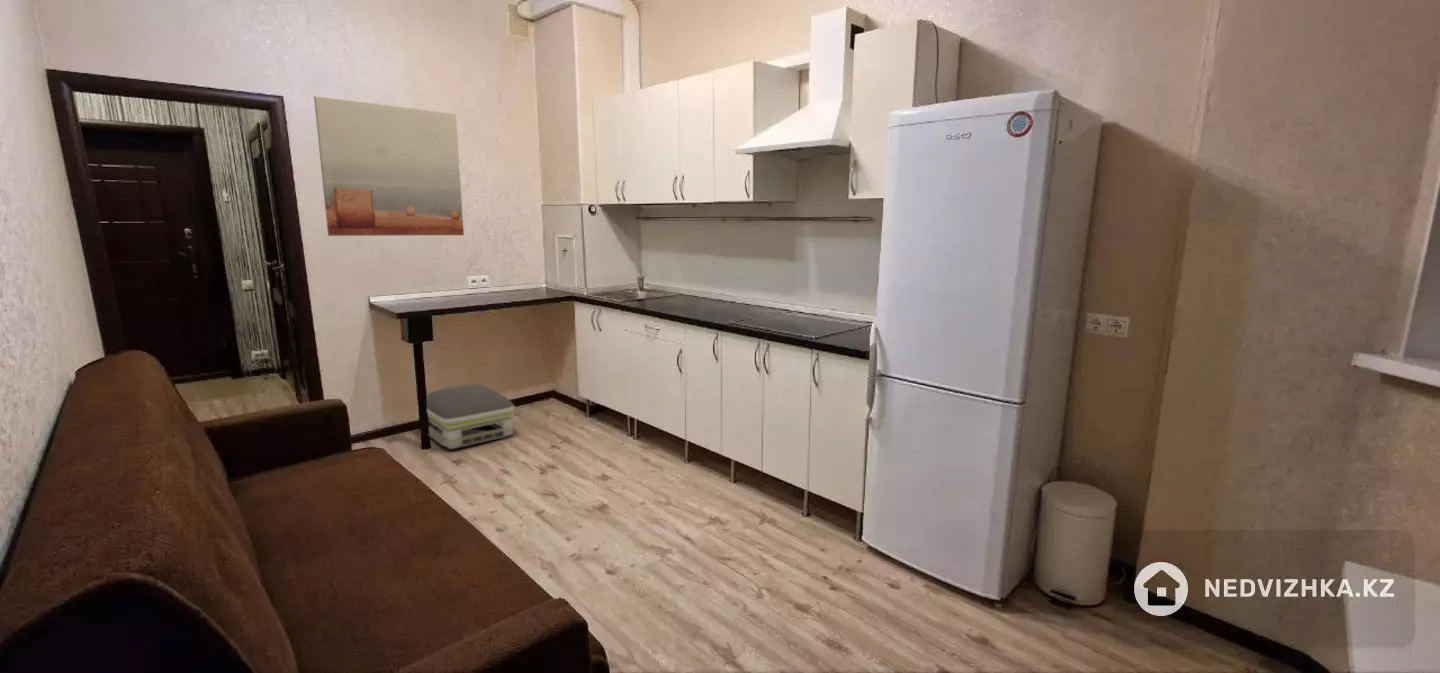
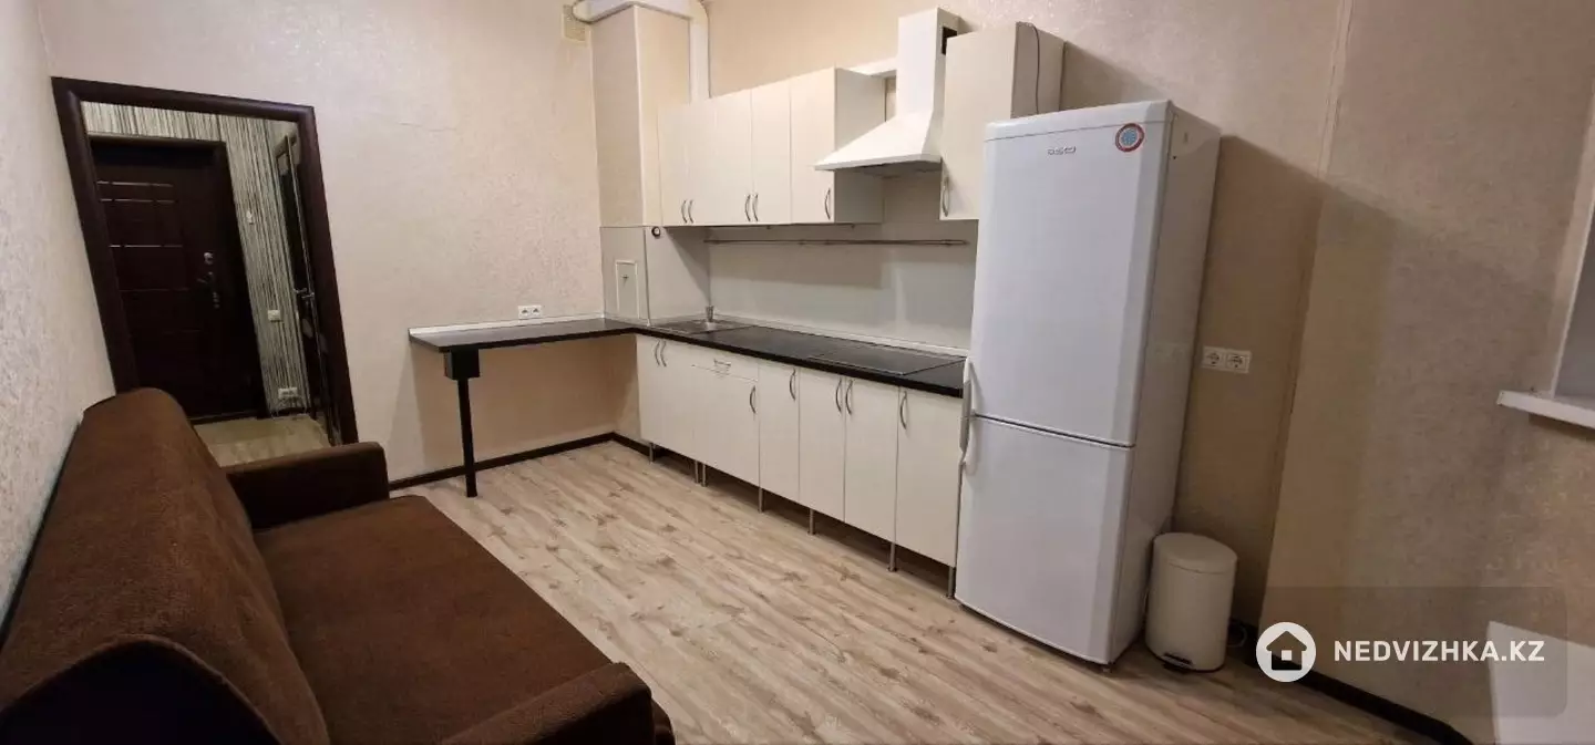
- wall art (394, 171)
- air purifier (466, 410)
